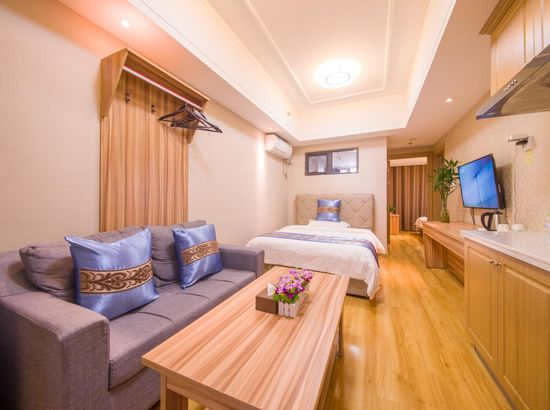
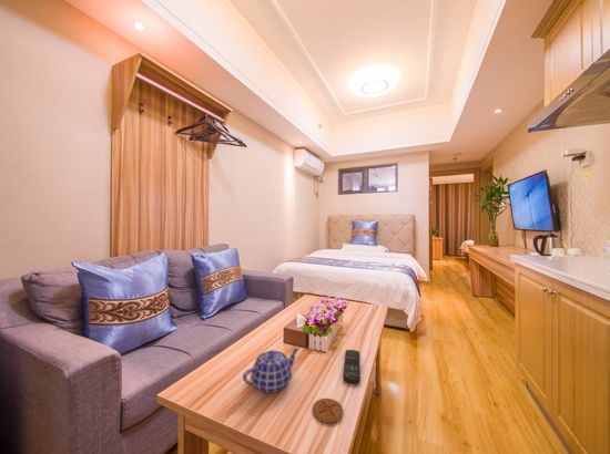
+ teapot (273, 367)
+ coaster (327, 410)
+ remote control (352, 364)
